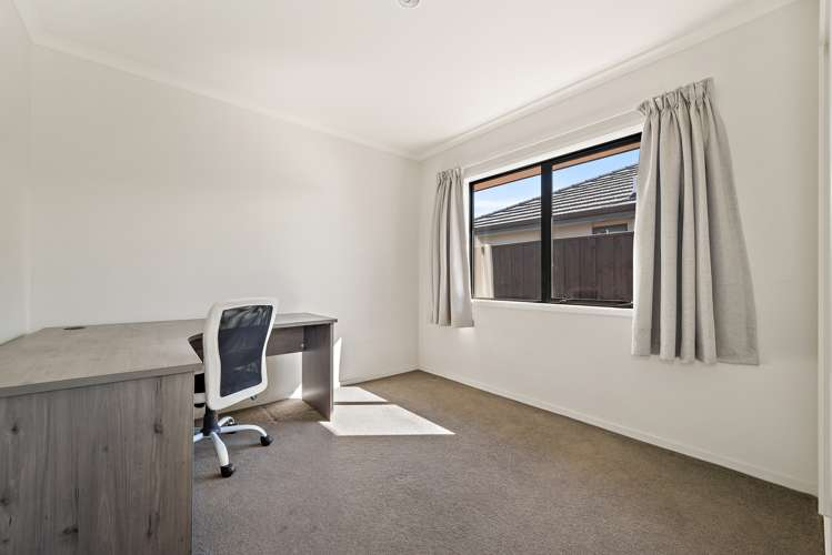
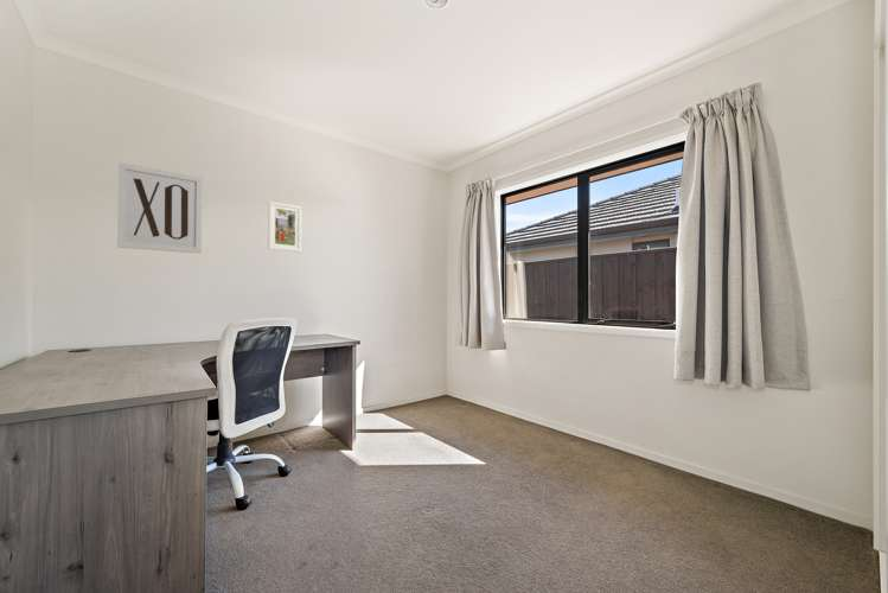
+ wall art (161, 210)
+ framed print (285, 227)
